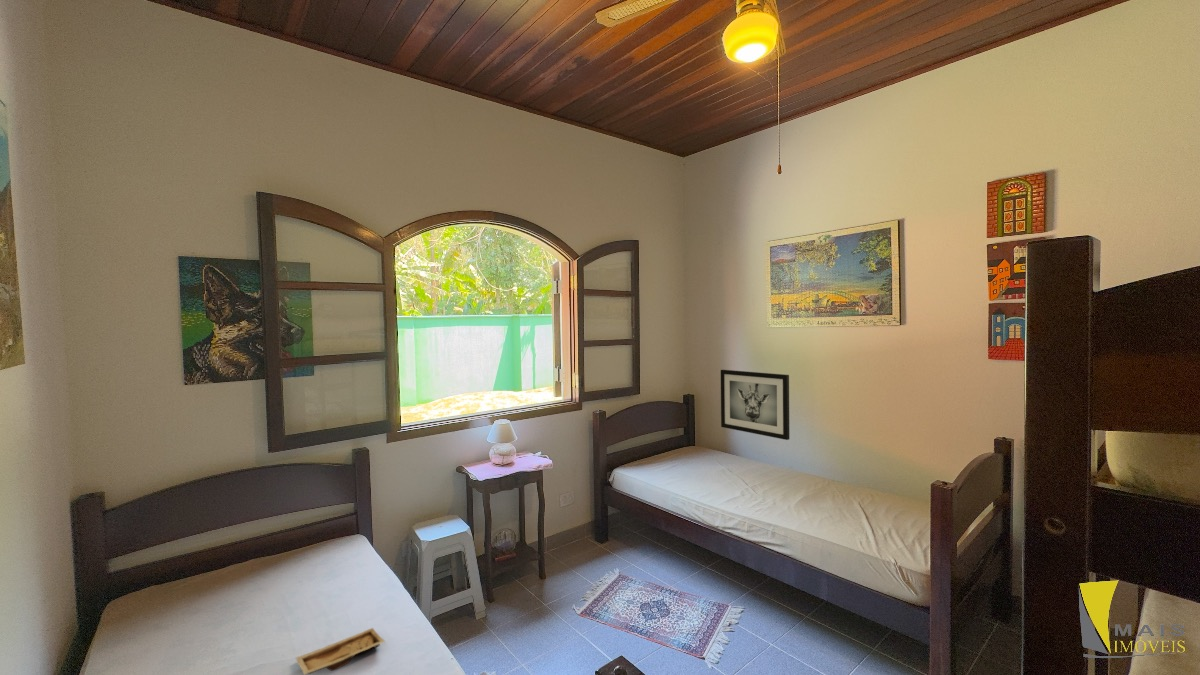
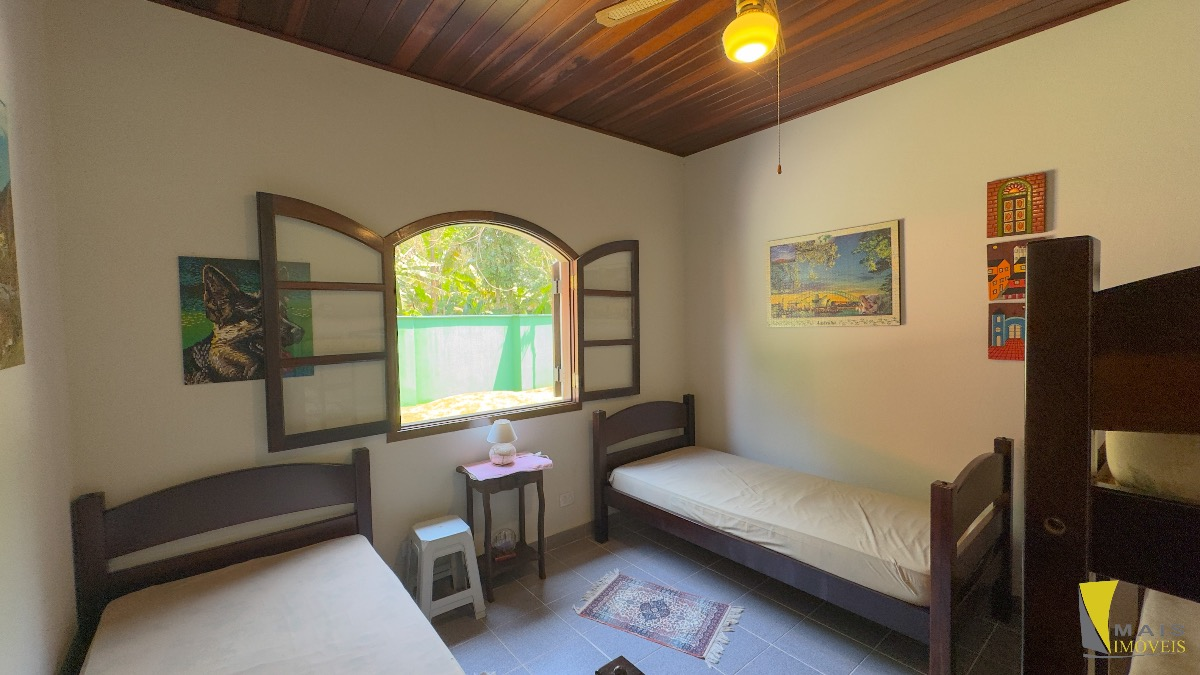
- wall art (752, 402)
- tray (341, 650)
